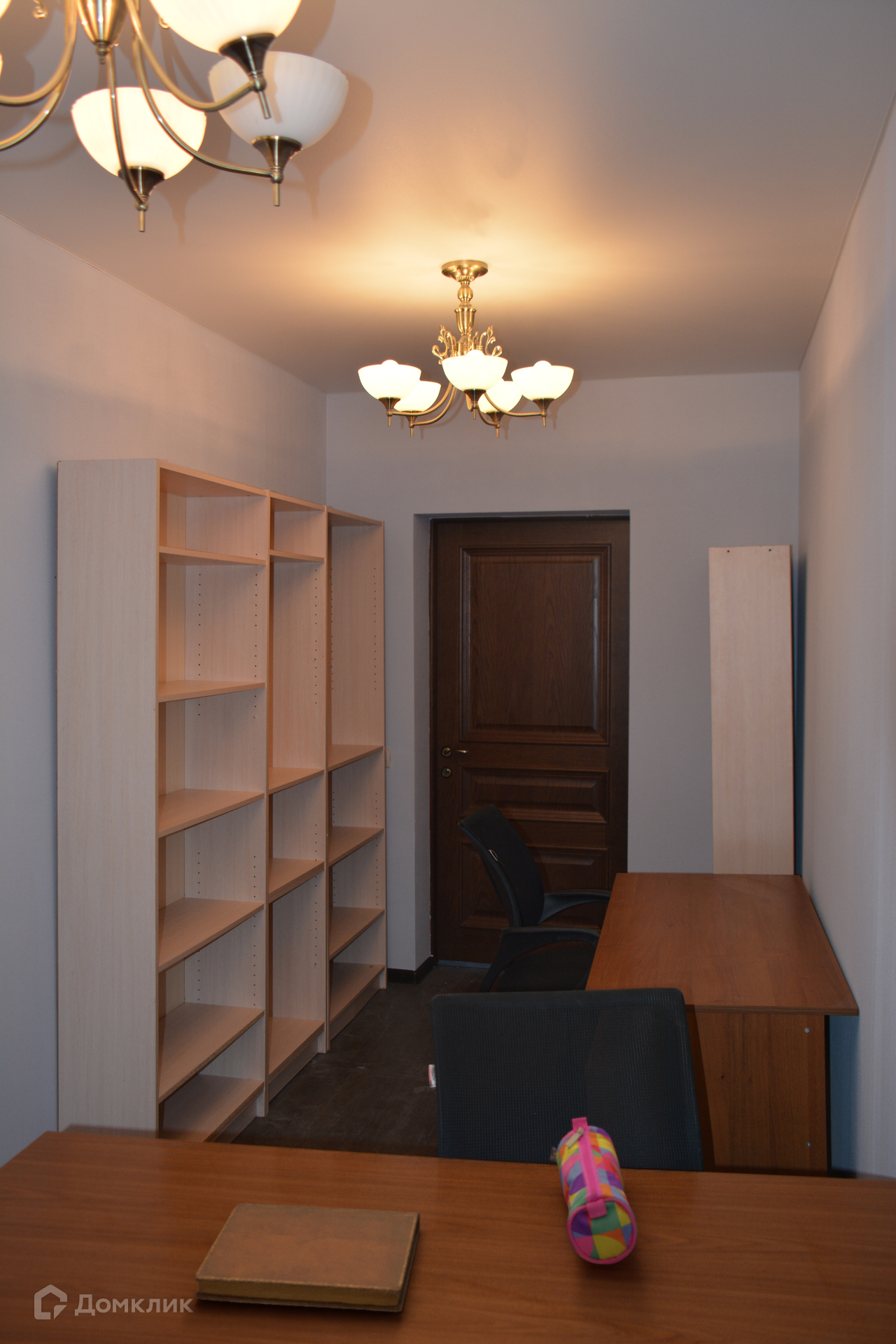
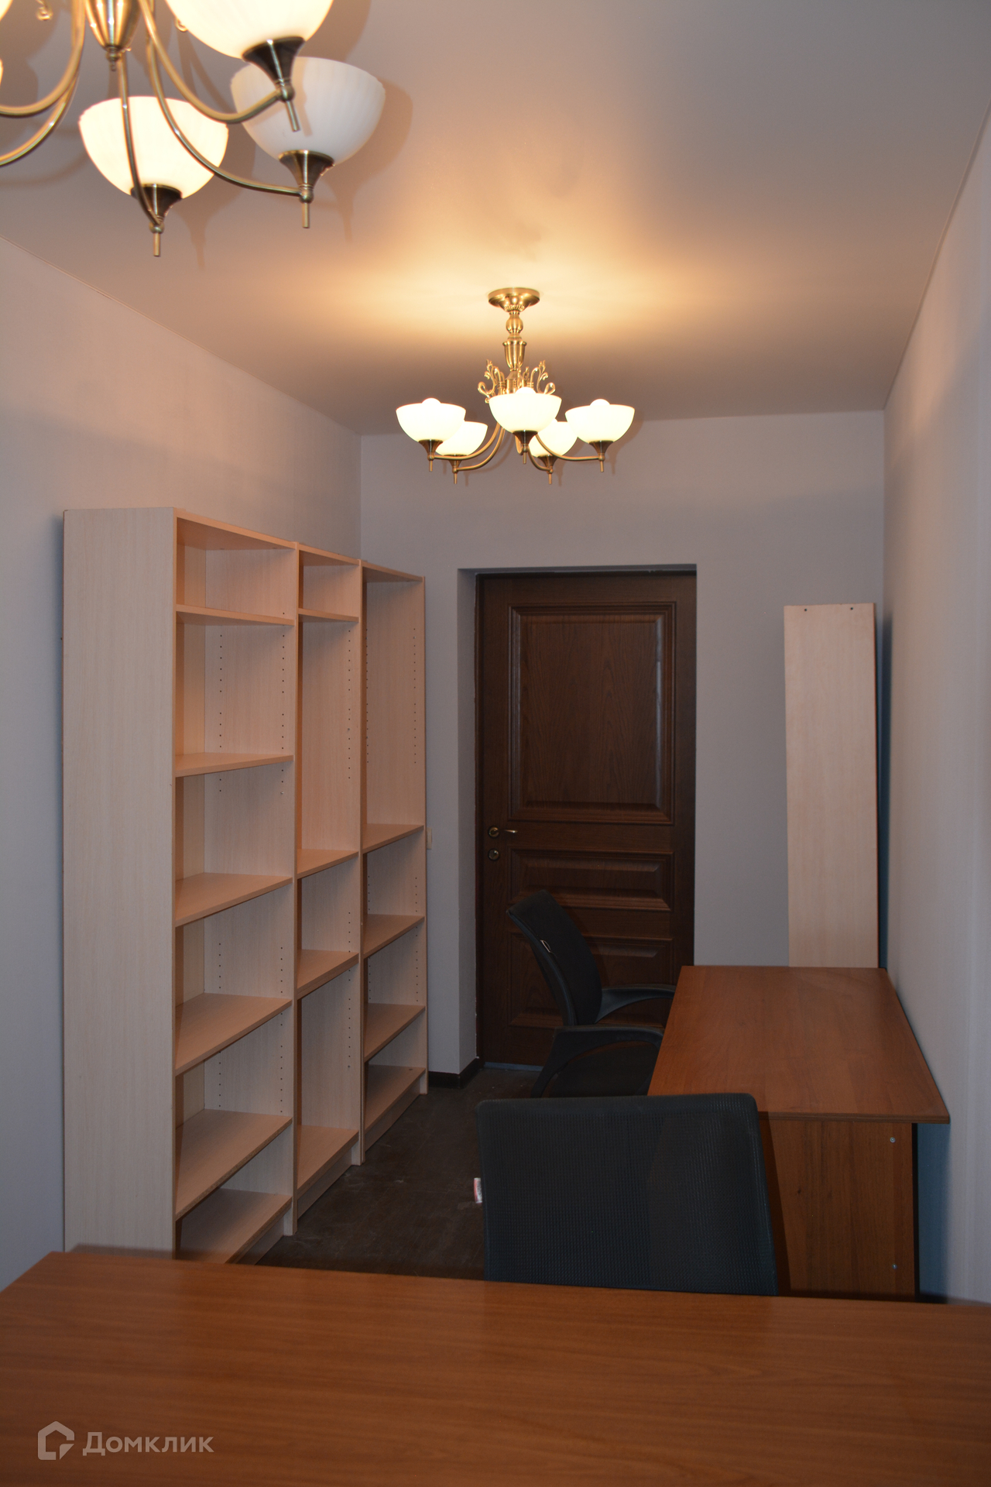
- pencil case (592, 1187)
- notebook (313, 1252)
